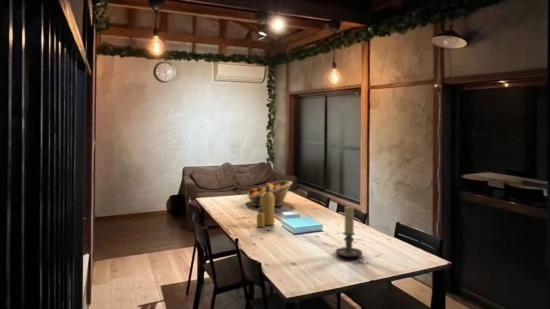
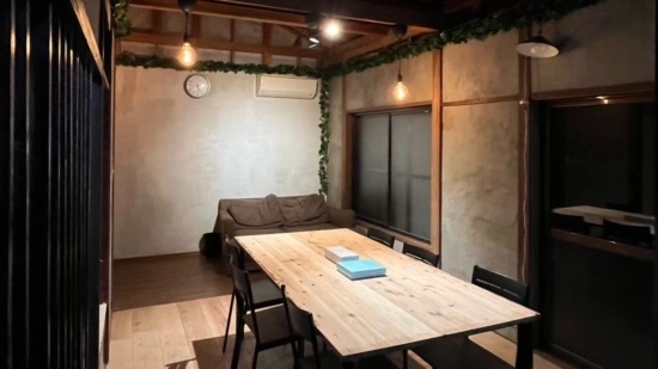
- candle holder (350, 230)
- fruit basket (270, 191)
- bottle (265, 205)
